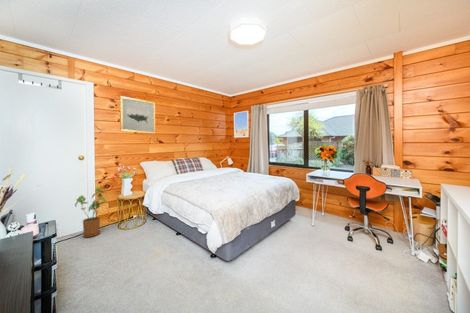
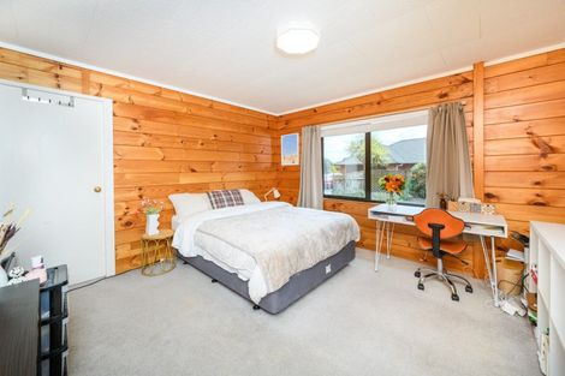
- house plant (93, 211)
- wall art (138, 115)
